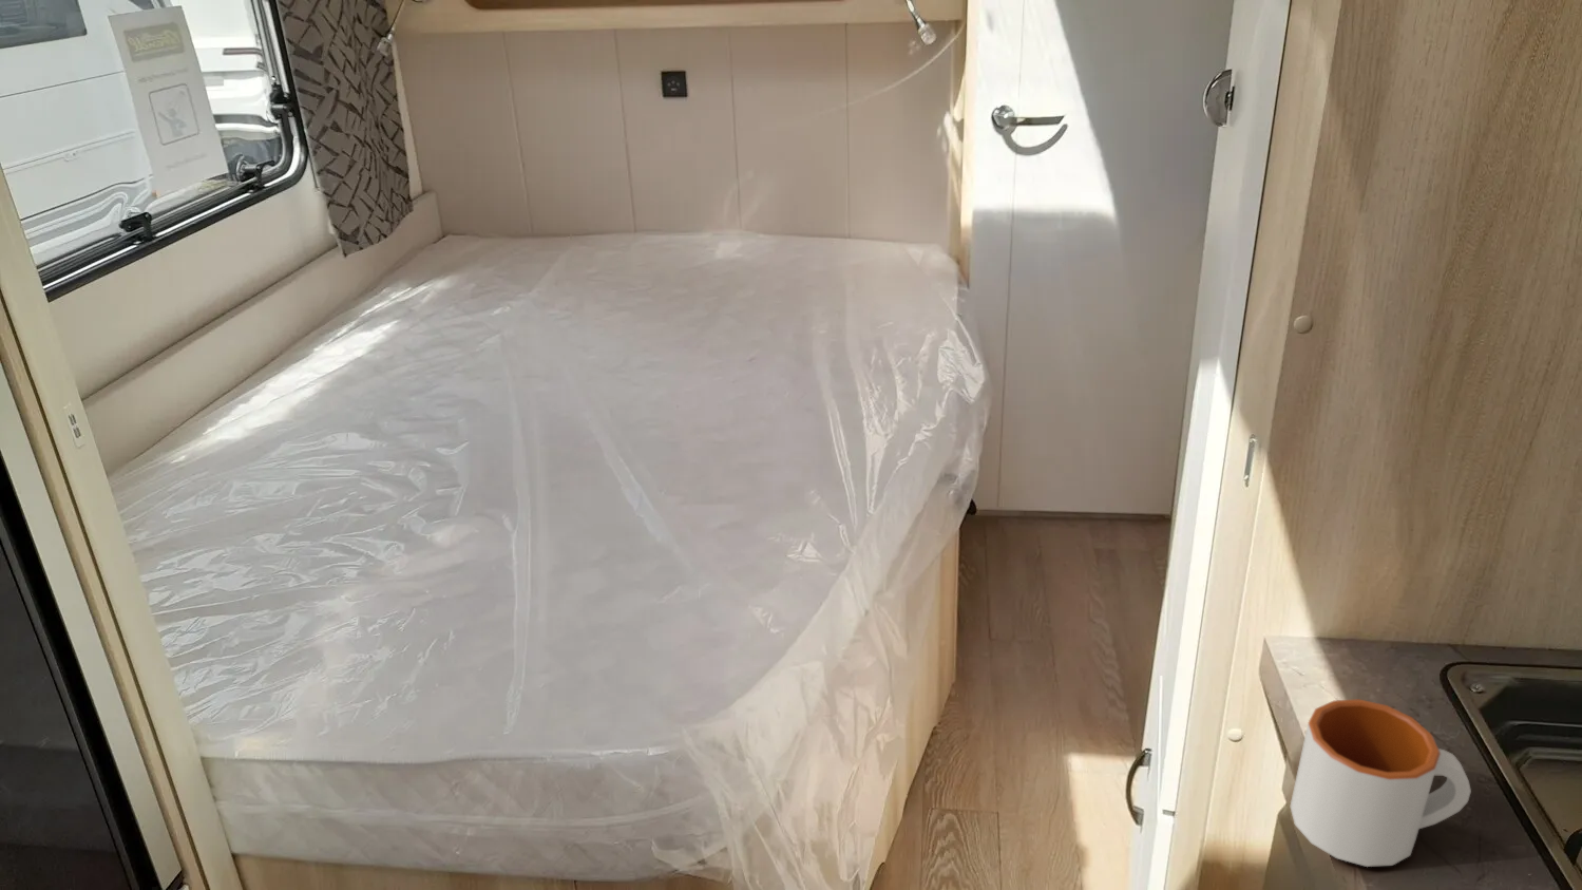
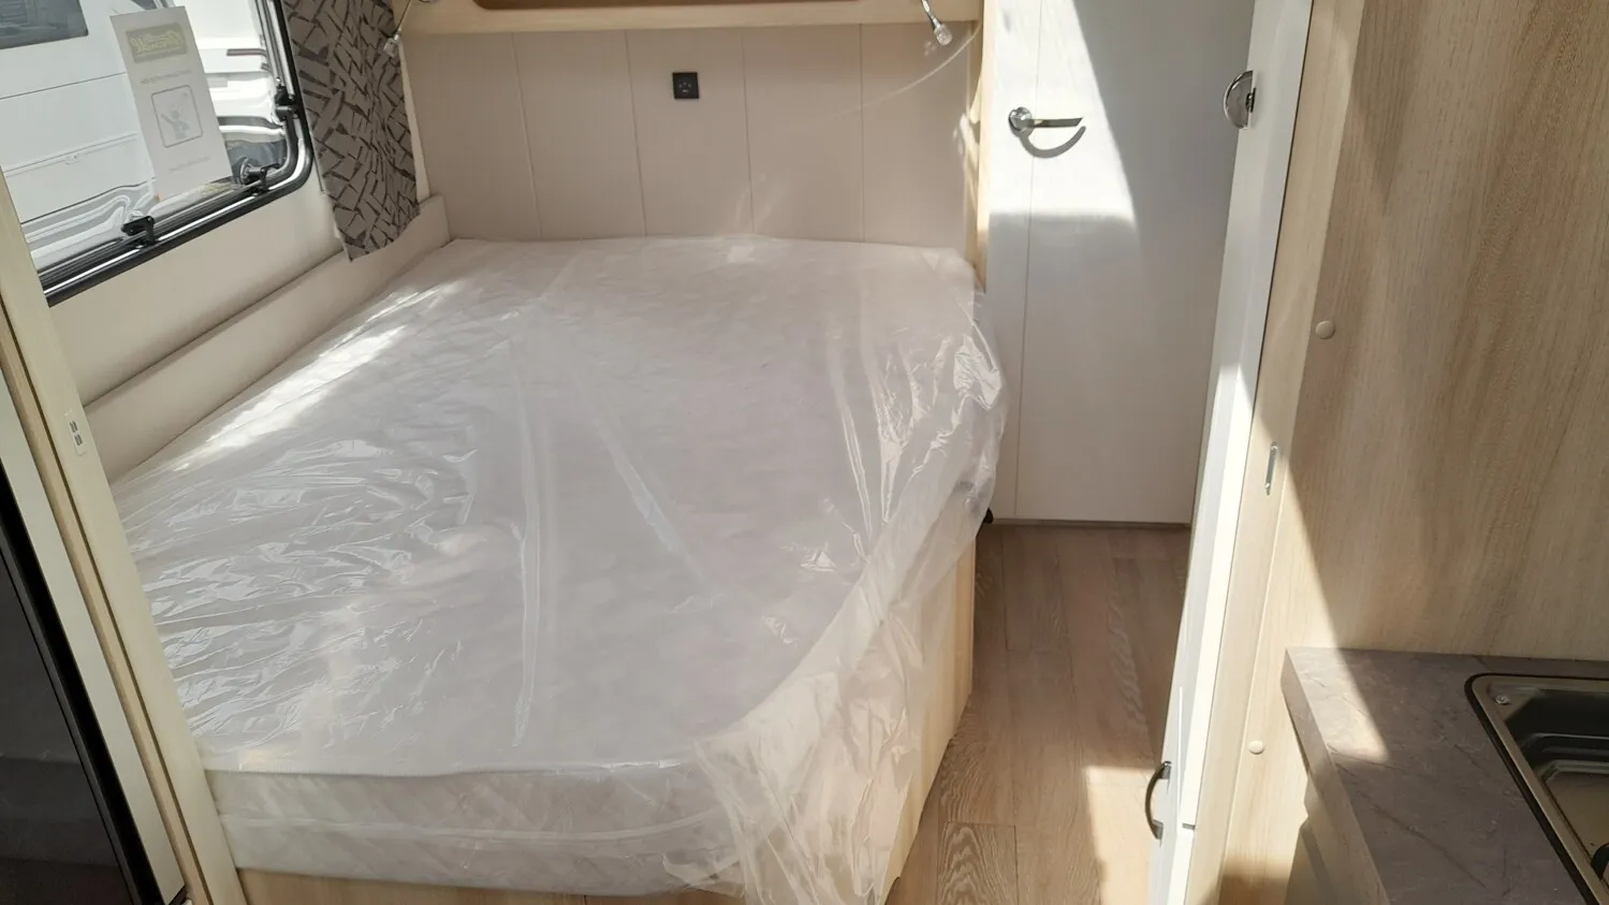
- mug (1381, 782)
